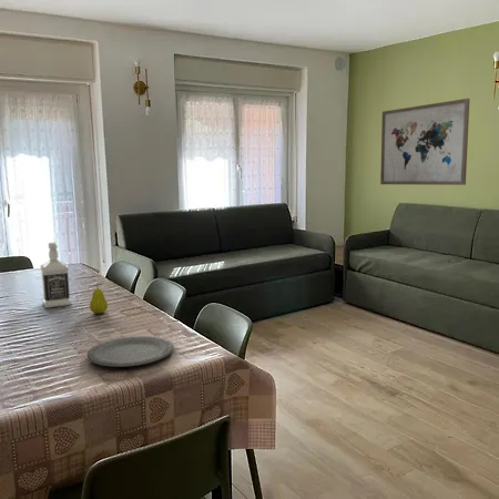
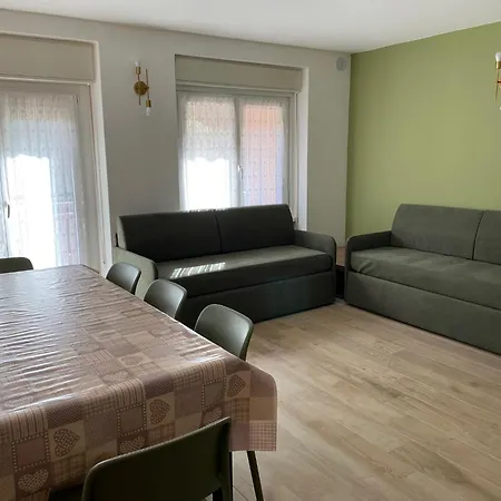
- fruit (98, 298)
- bottle (54, 273)
- wall art (420, 145)
- plate (131, 352)
